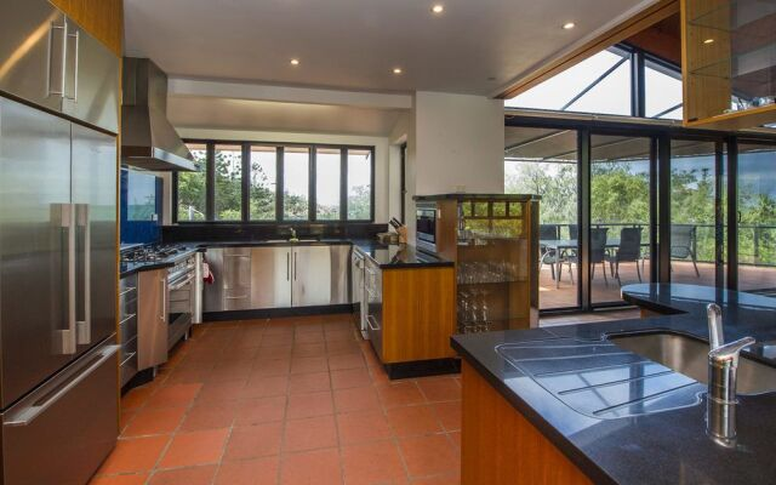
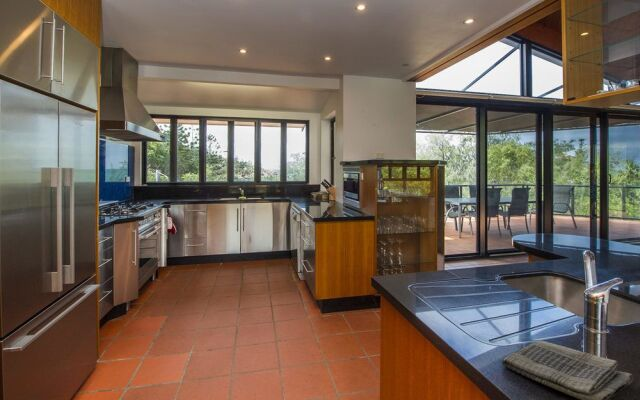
+ dish towel (565, 366)
